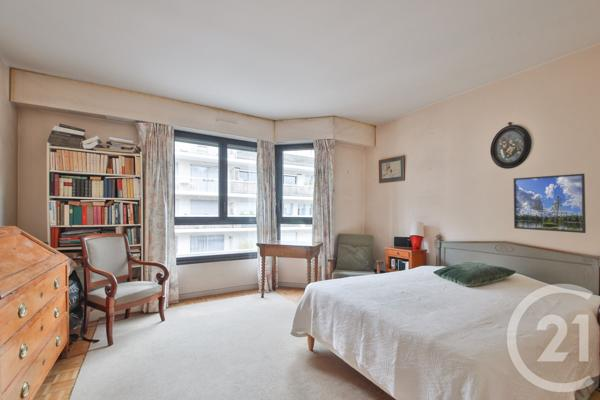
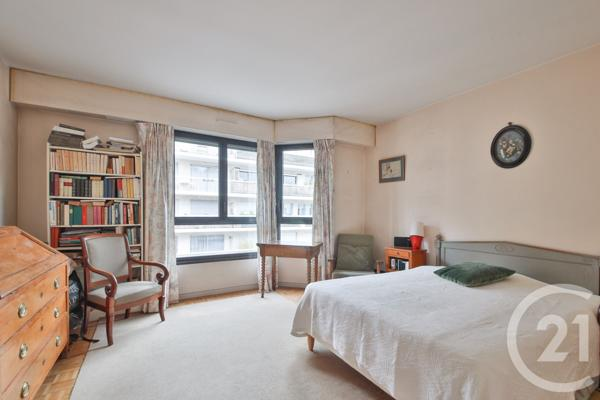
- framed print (546, 203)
